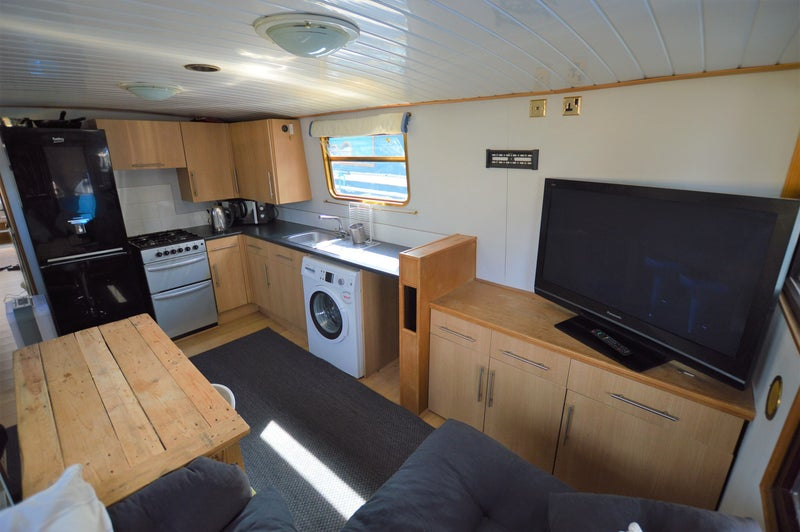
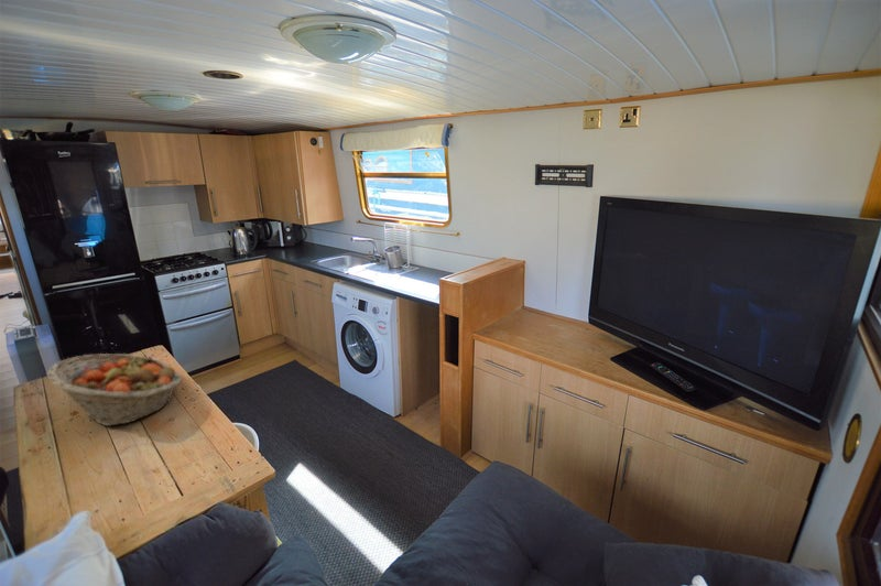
+ fruit basket (120, 381)
